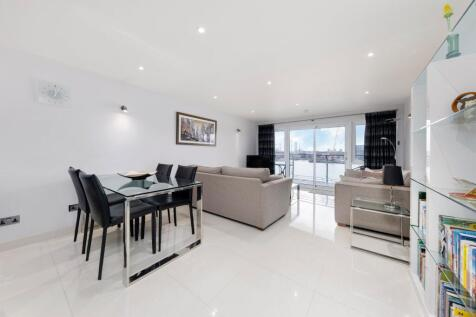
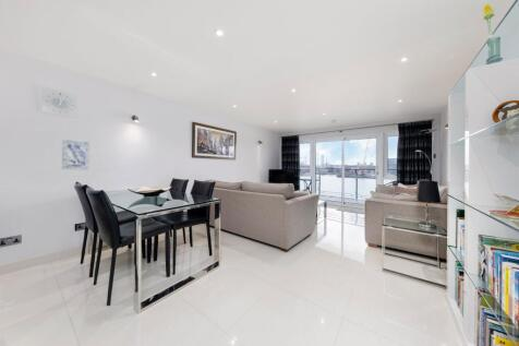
+ wall art (76, 155)
